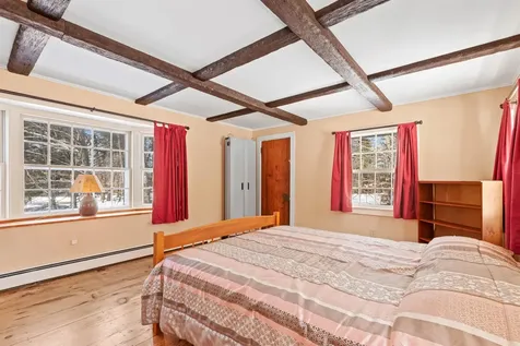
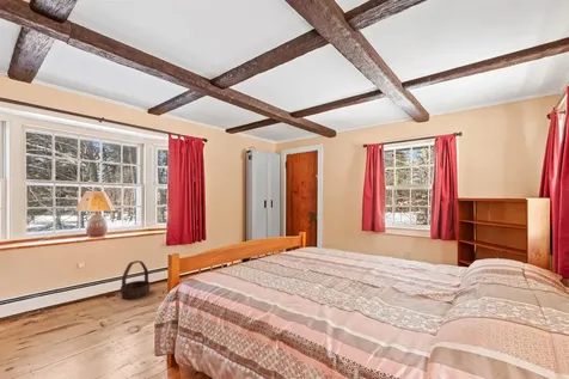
+ basket (135, 281)
